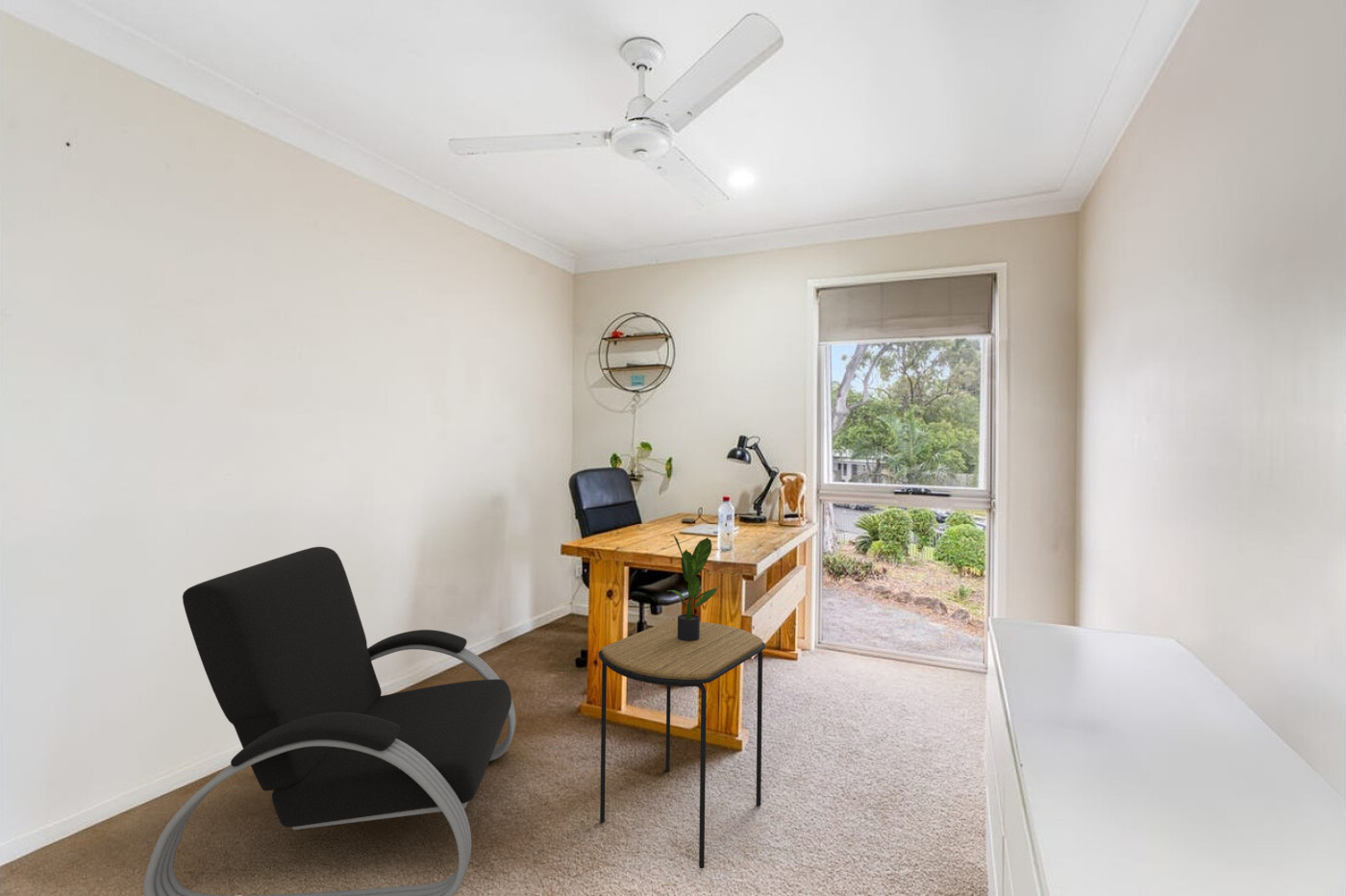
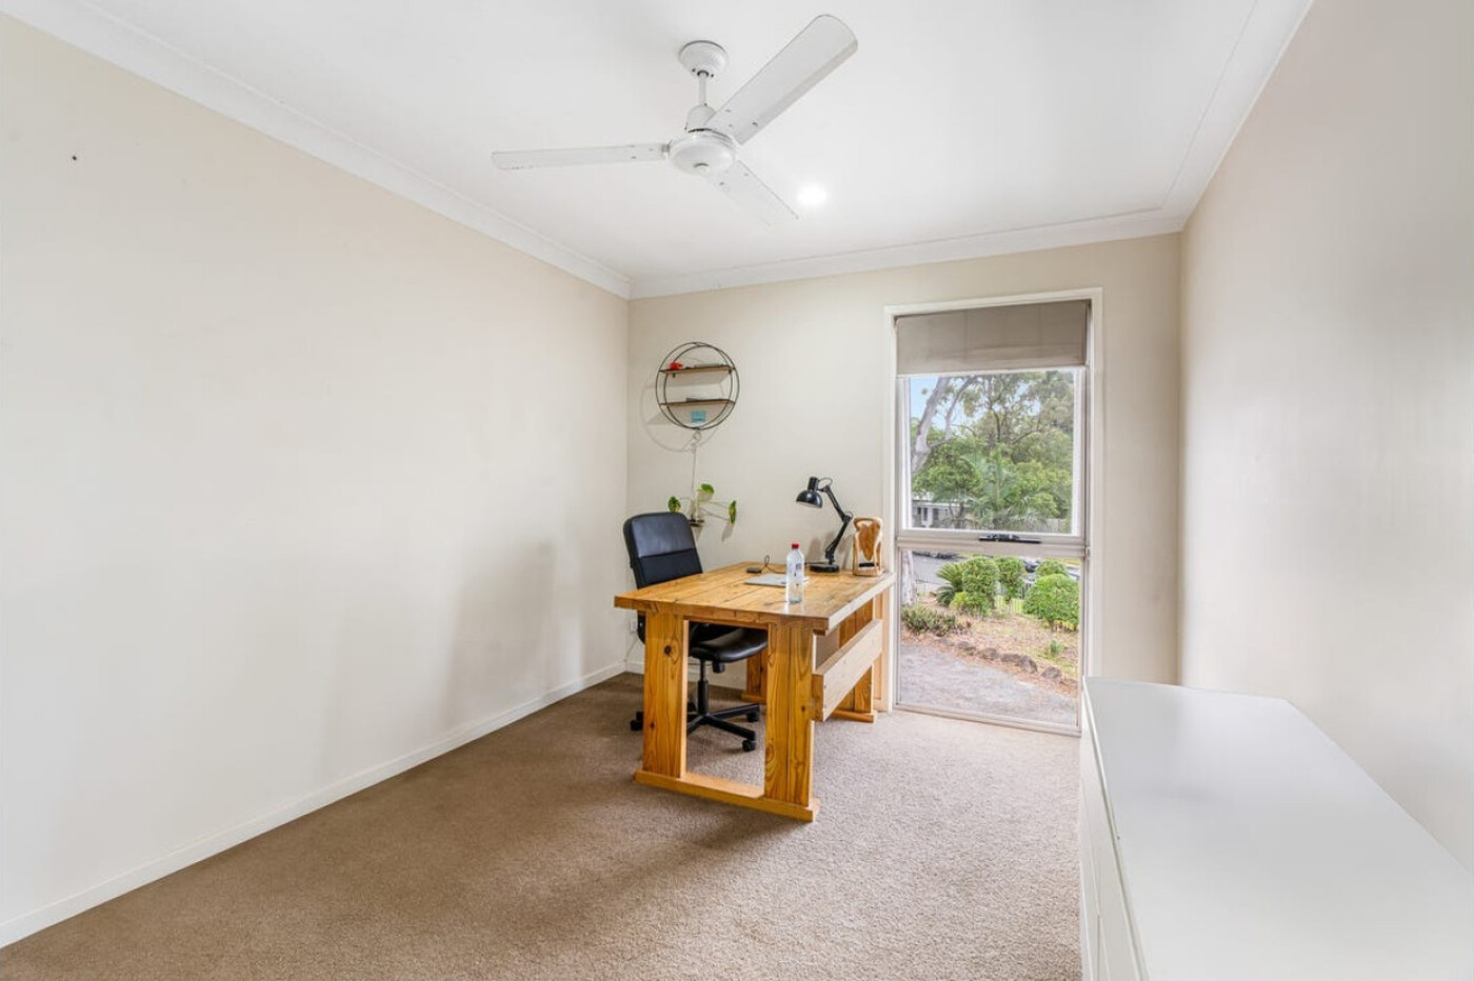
- armchair (374, 690)
- potted plant (696, 585)
- side table (669, 728)
